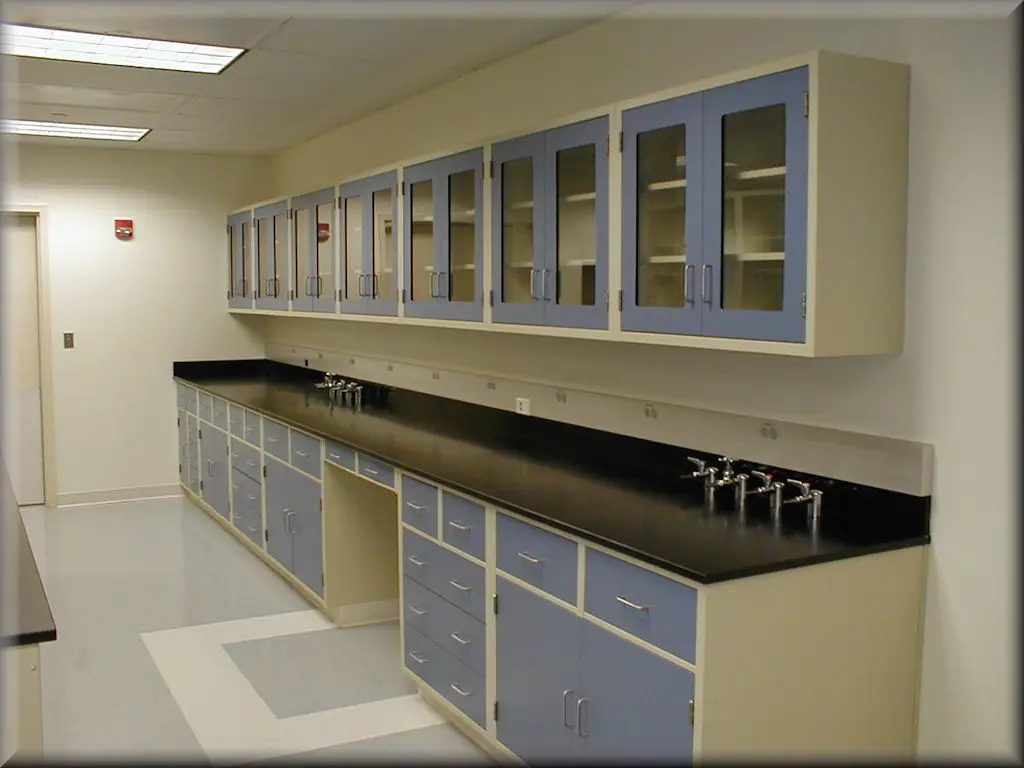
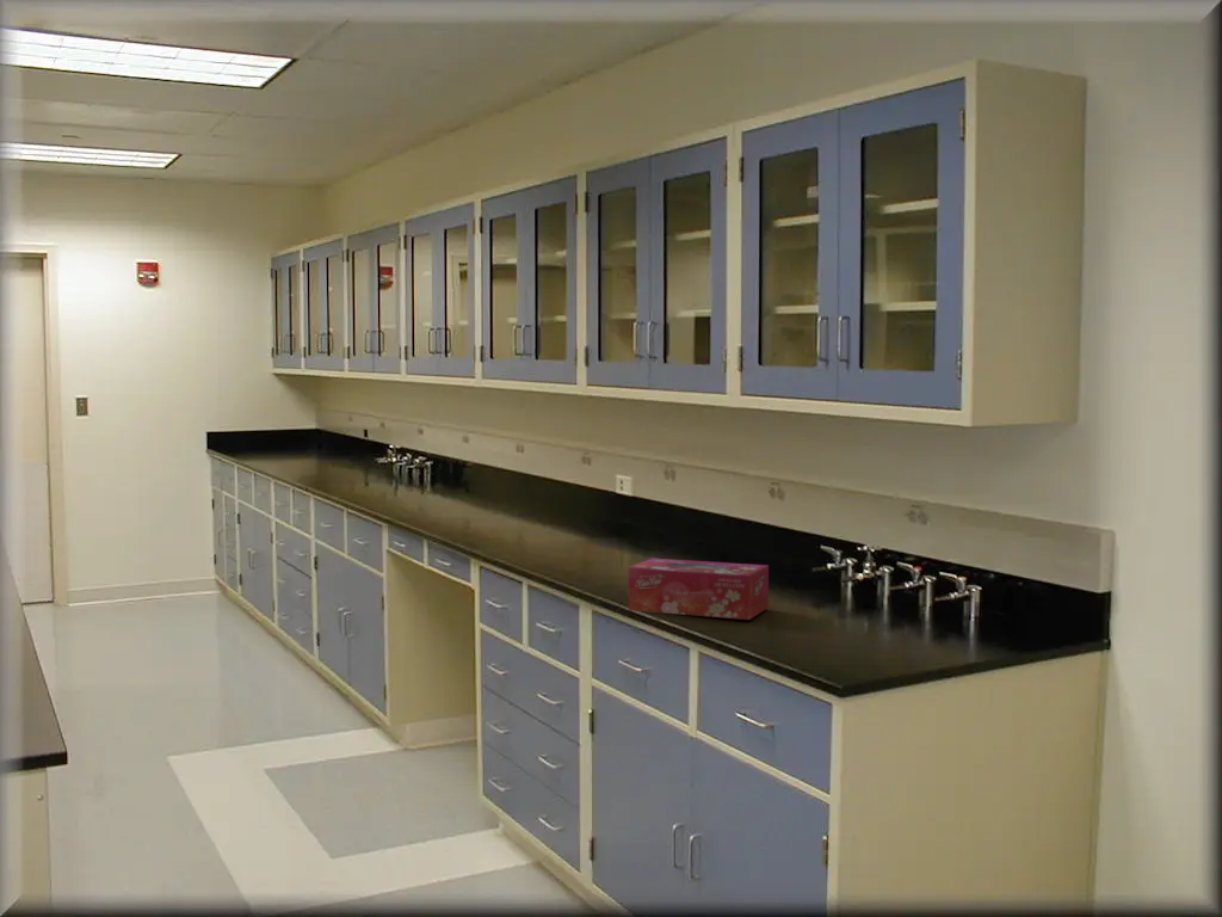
+ tissue box (698, 587)
